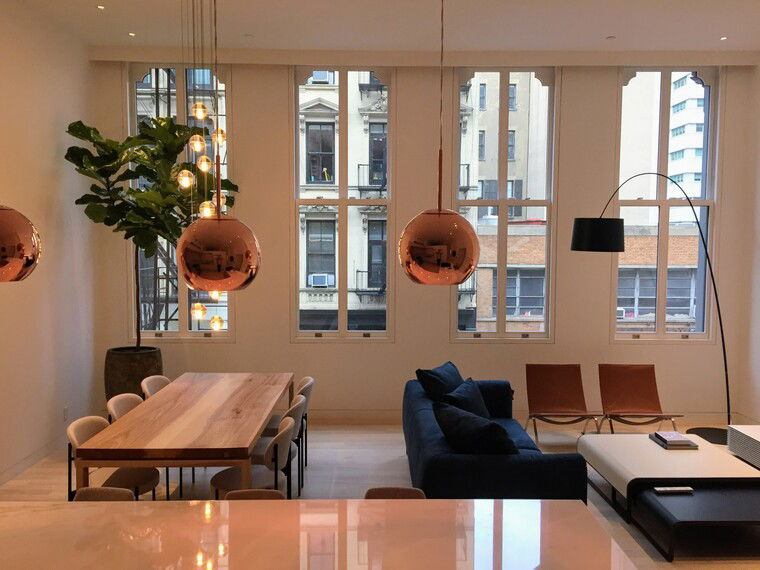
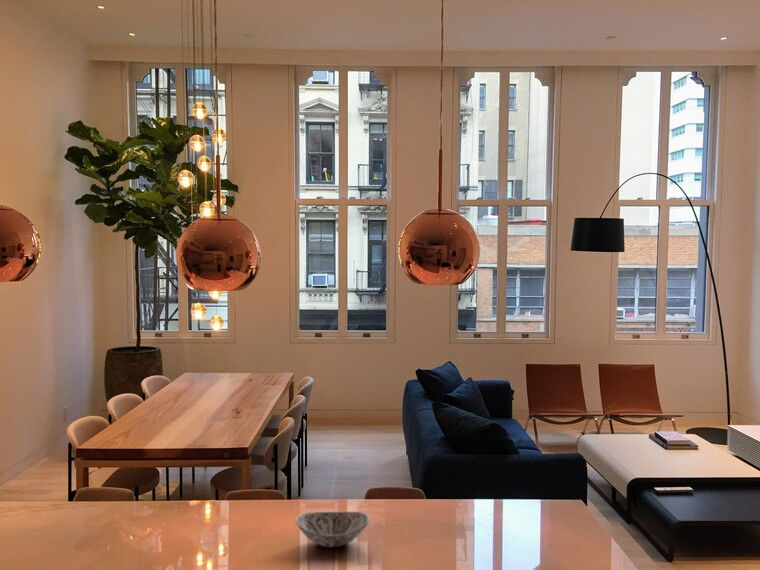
+ decorative bowl (332, 530)
